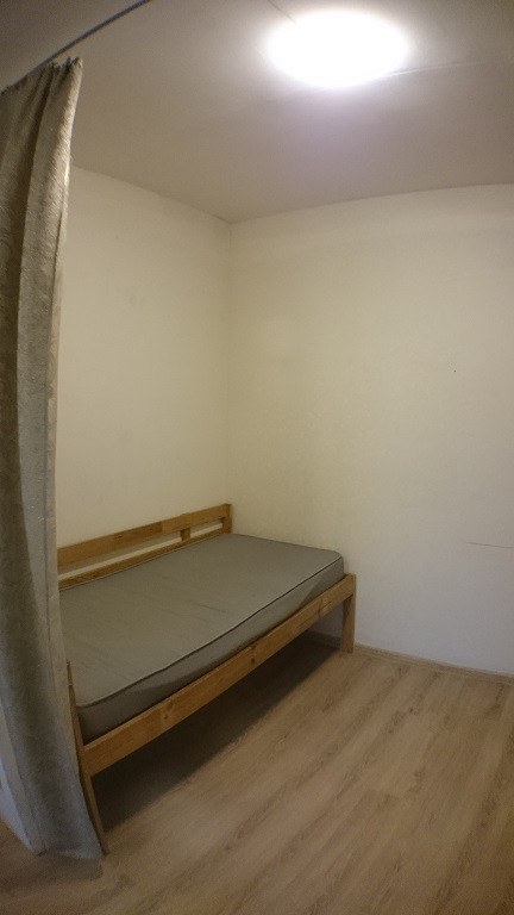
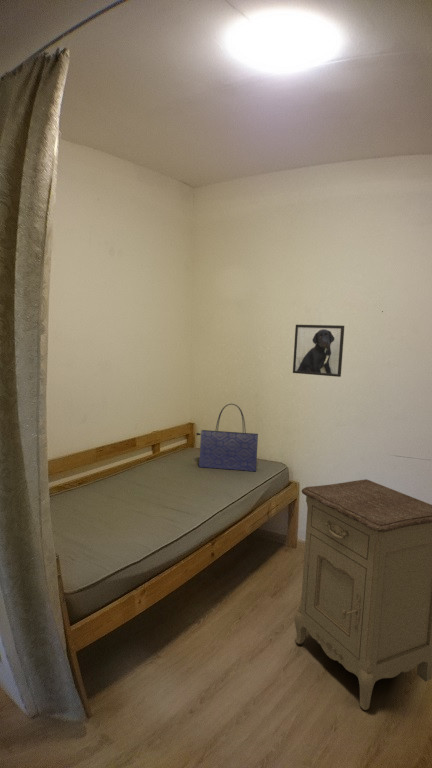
+ tote bag (226, 435)
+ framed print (317, 350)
+ nightstand (360, 582)
